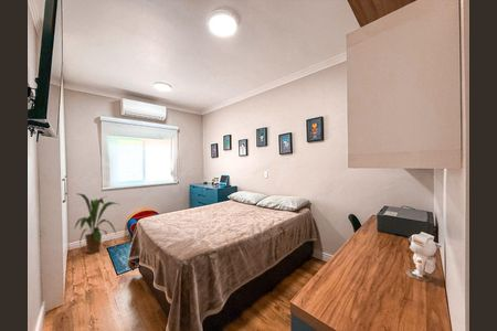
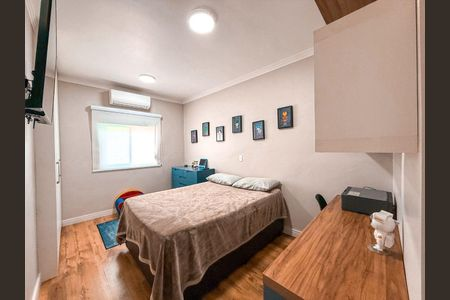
- house plant (98, 220)
